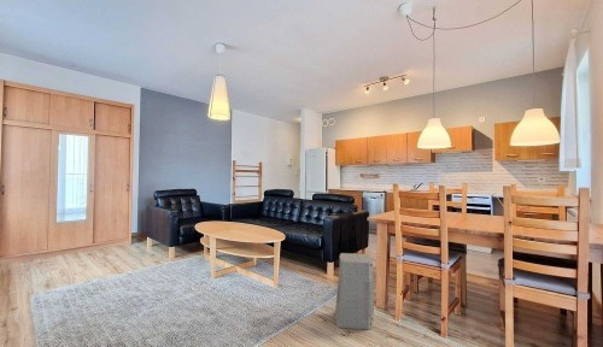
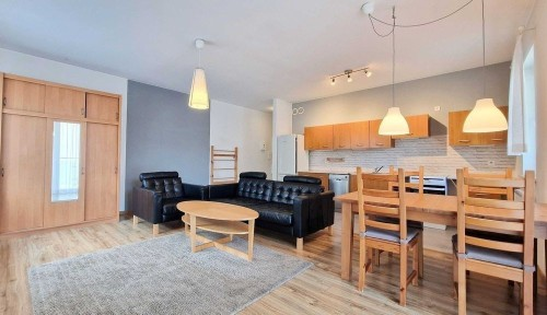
- air purifier (353, 288)
